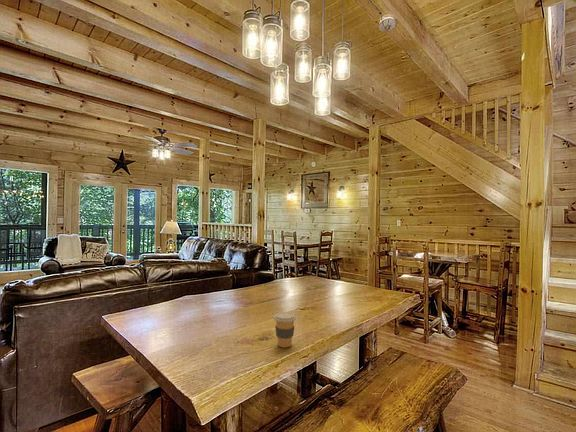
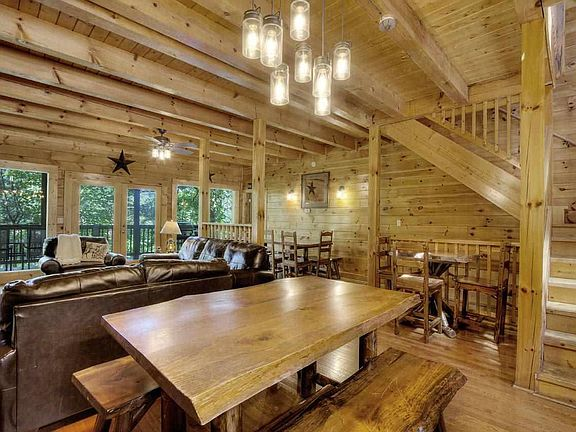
- coffee cup (284, 329)
